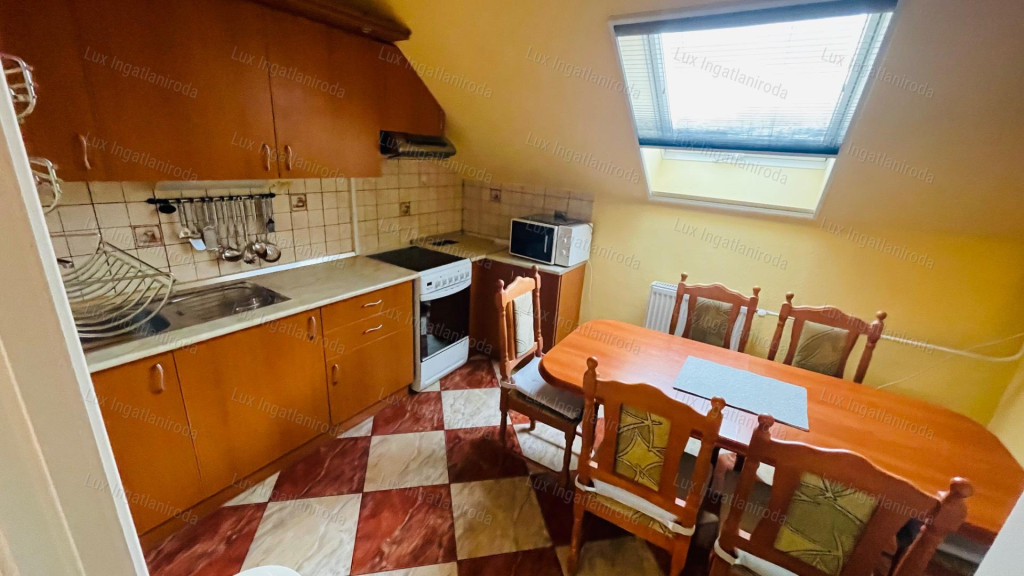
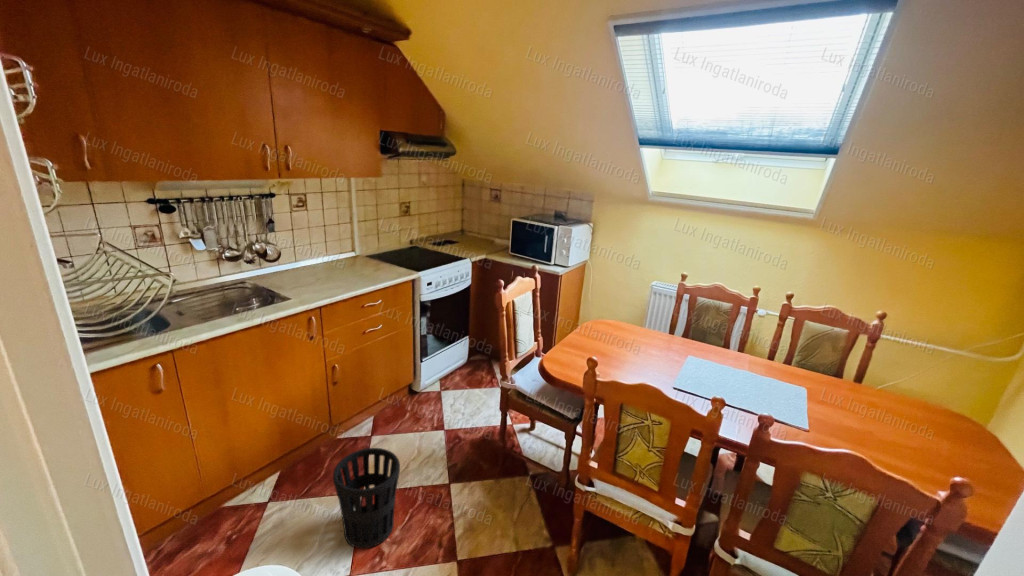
+ wastebasket (368, 498)
